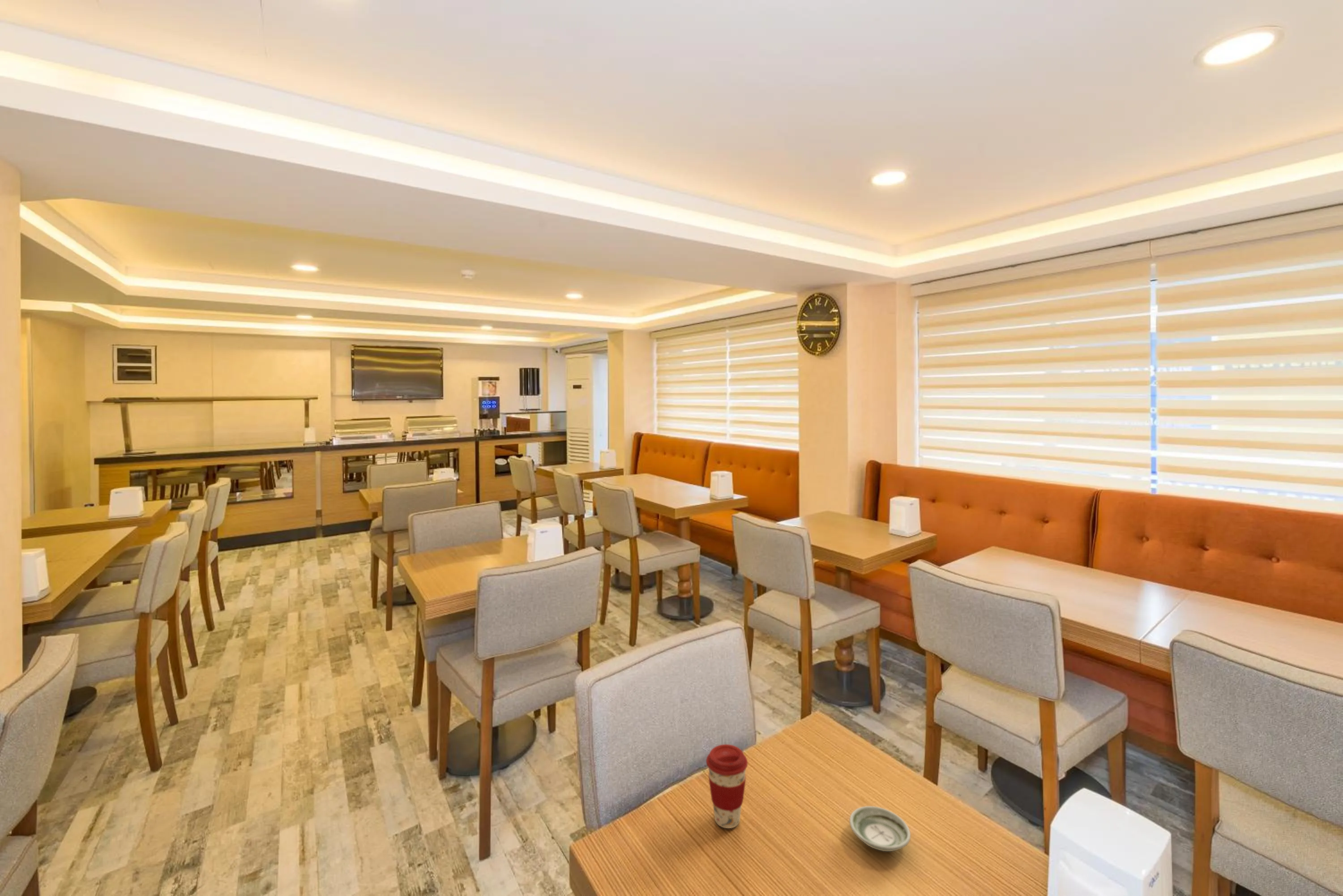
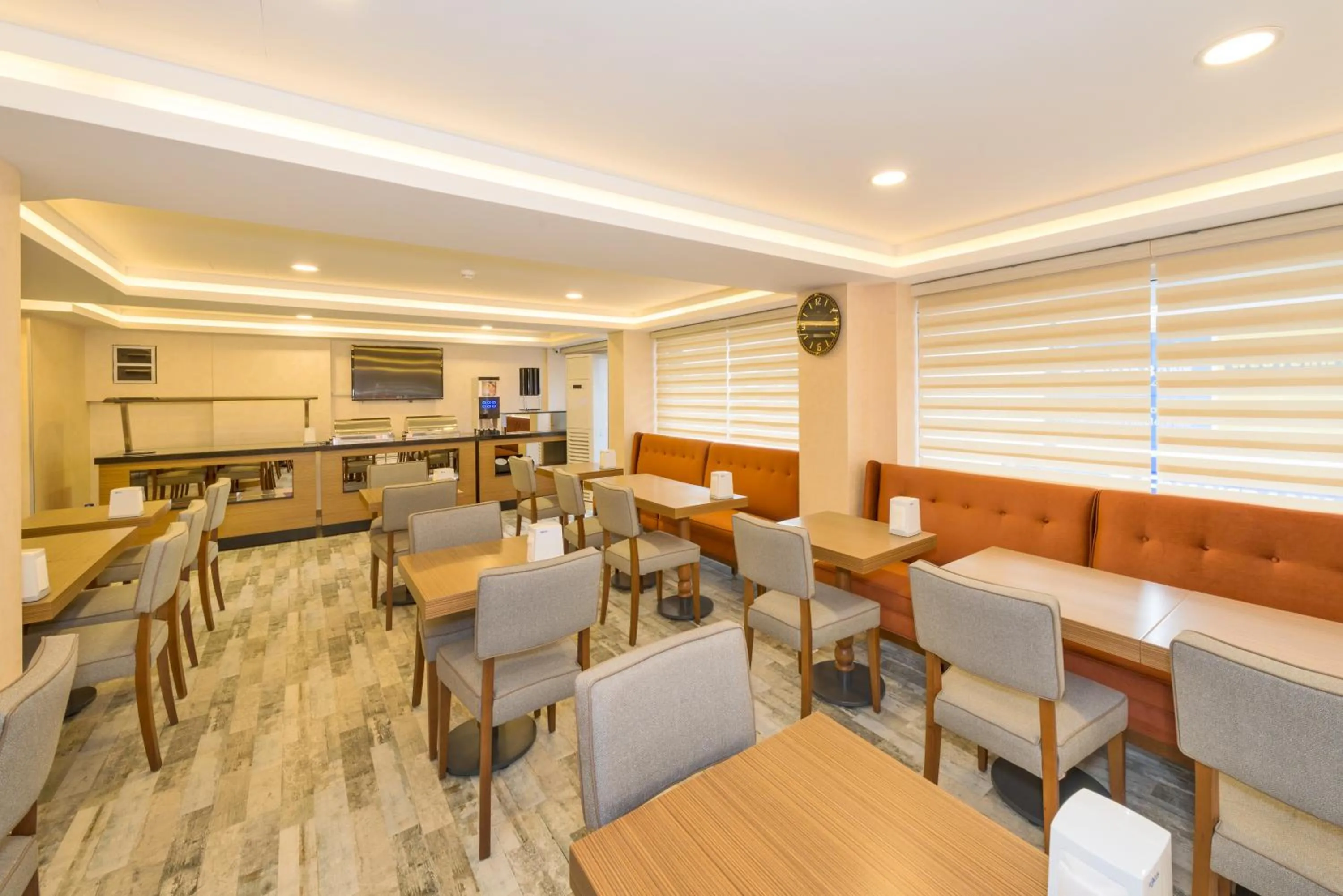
- coffee cup (727, 786)
- saucer (879, 832)
